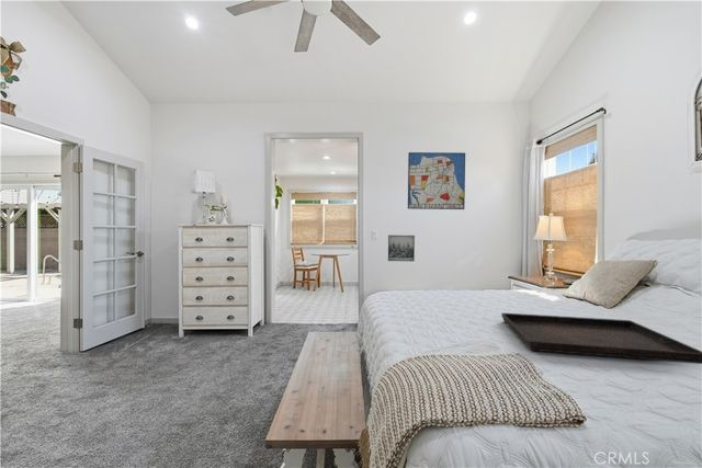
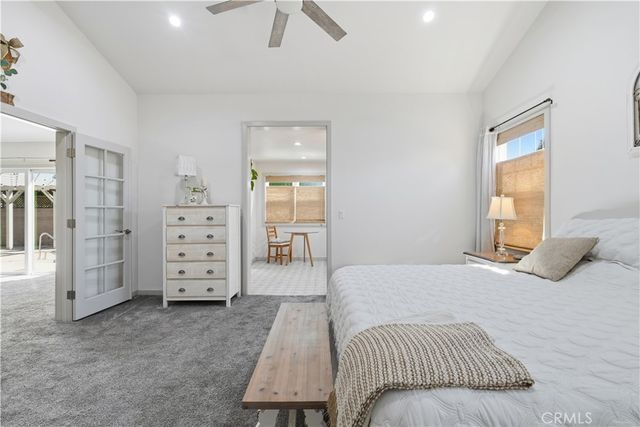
- serving tray (585, 333)
- wall art (400, 248)
- wall art (435, 181)
